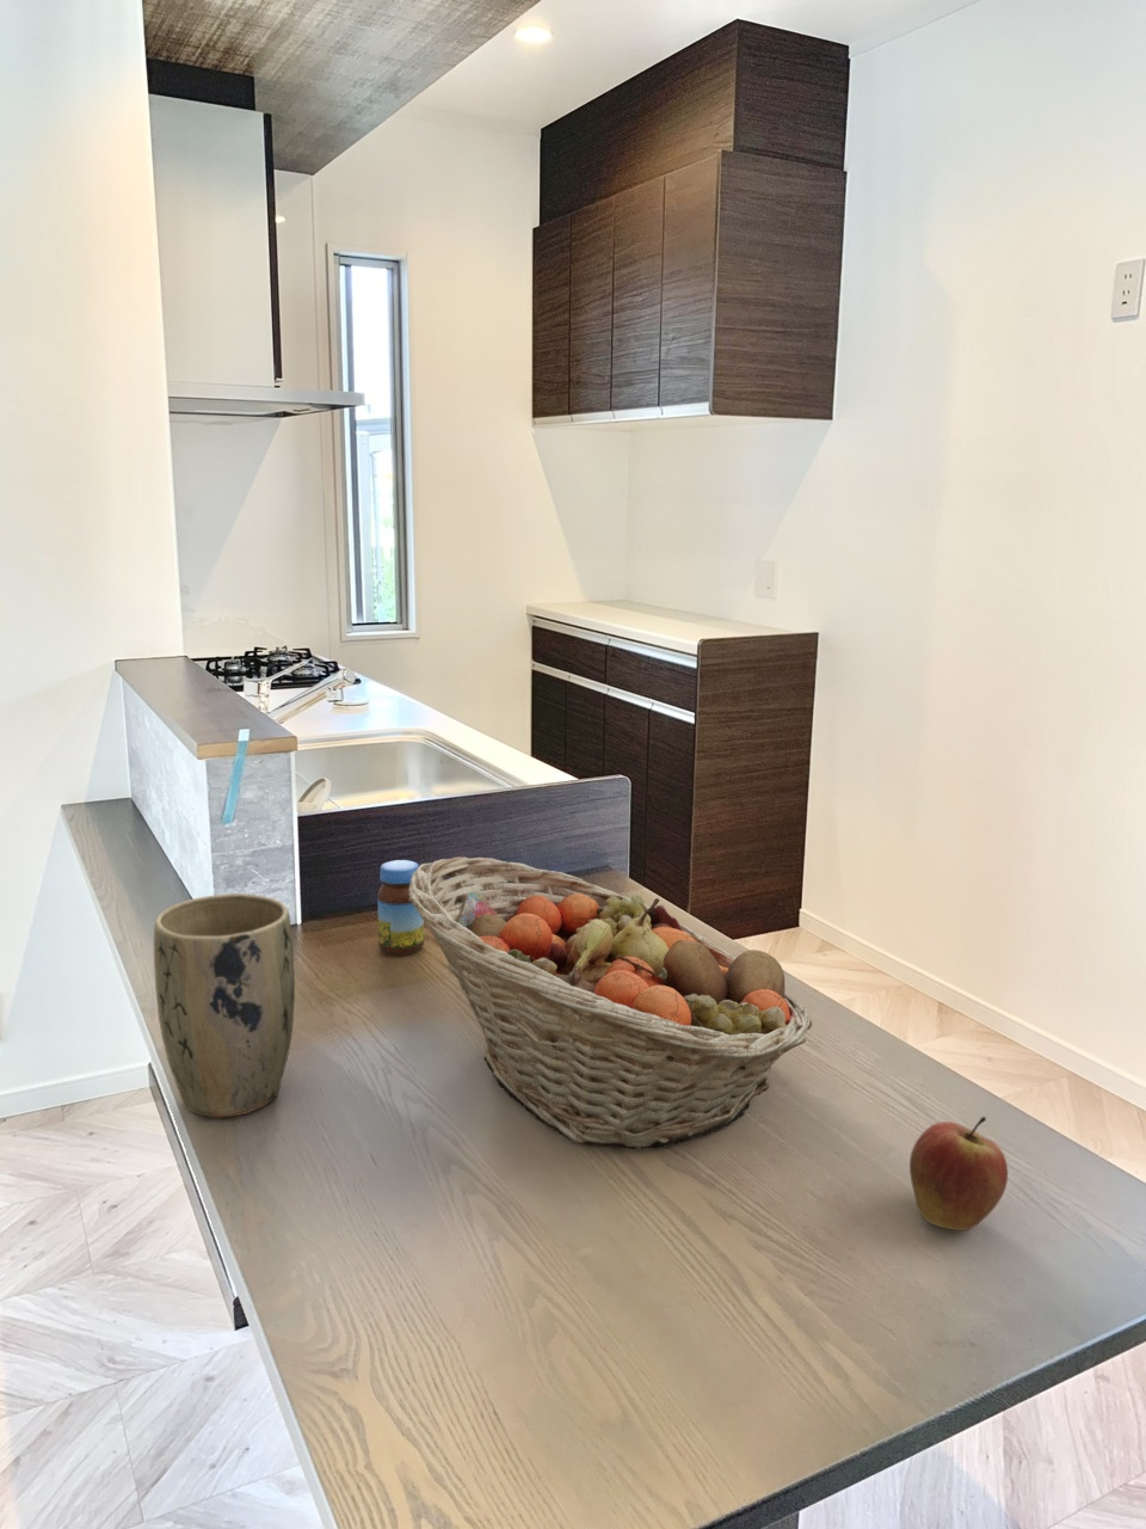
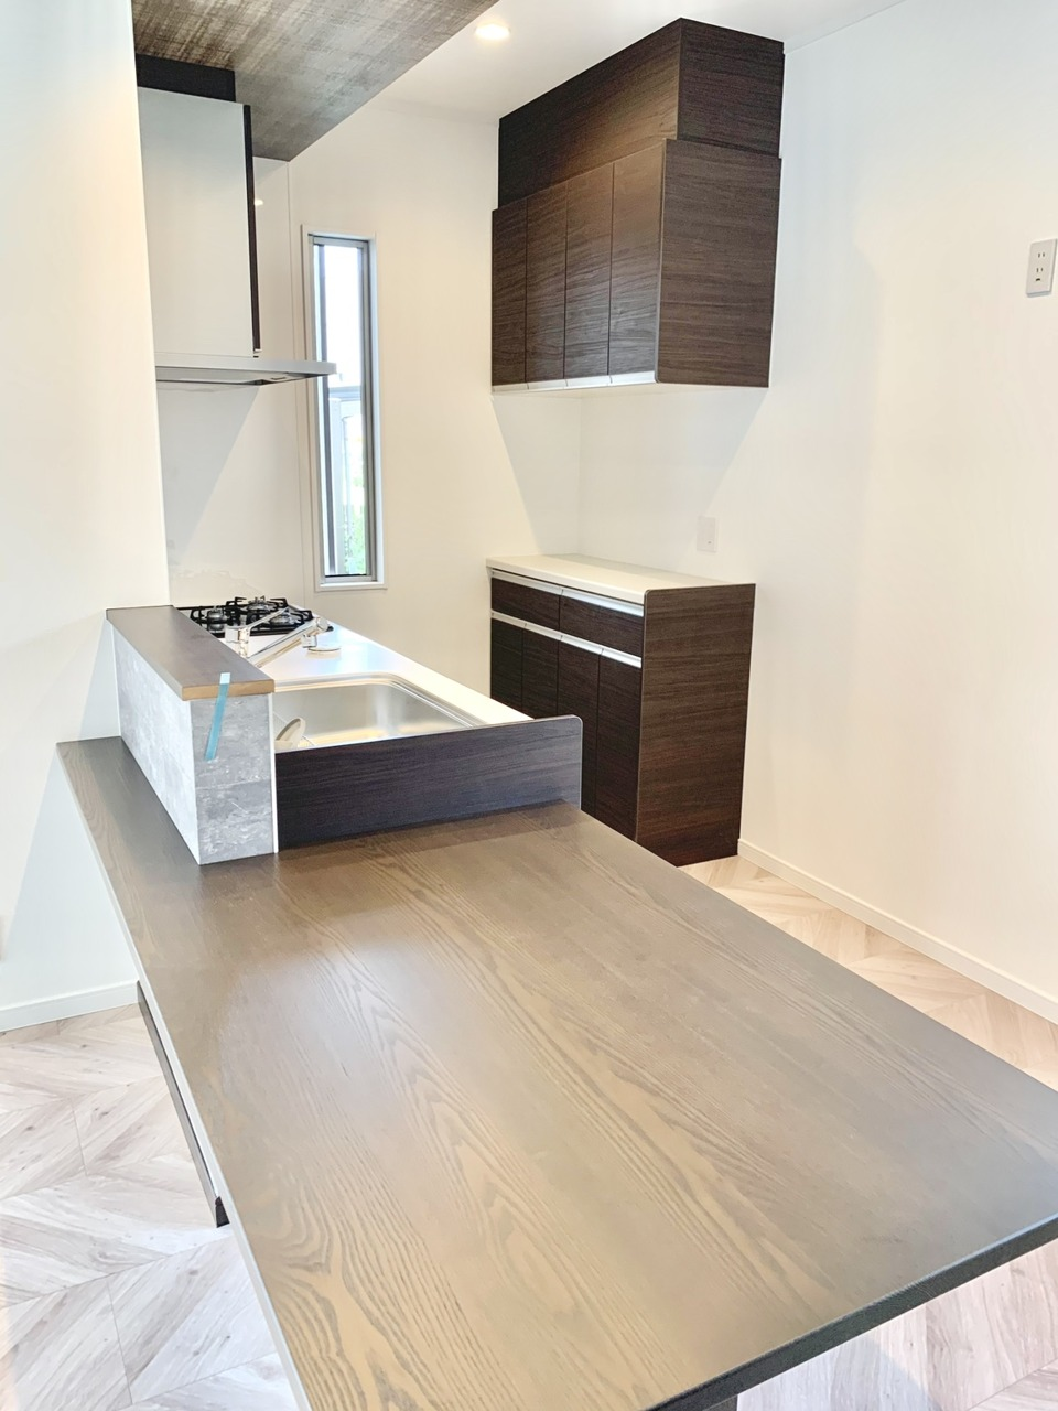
- jar (400, 905)
- fruit basket (601, 976)
- plant pot (226, 1005)
- apple (957, 1169)
